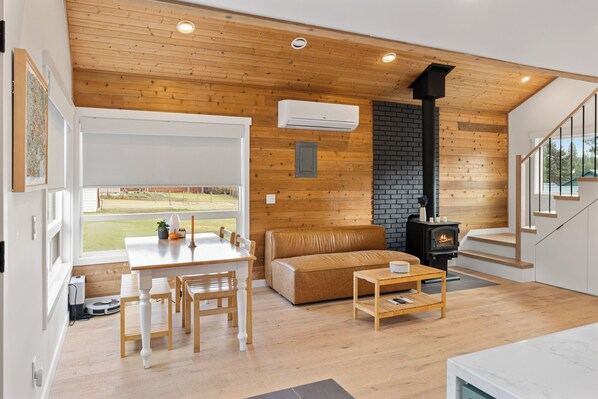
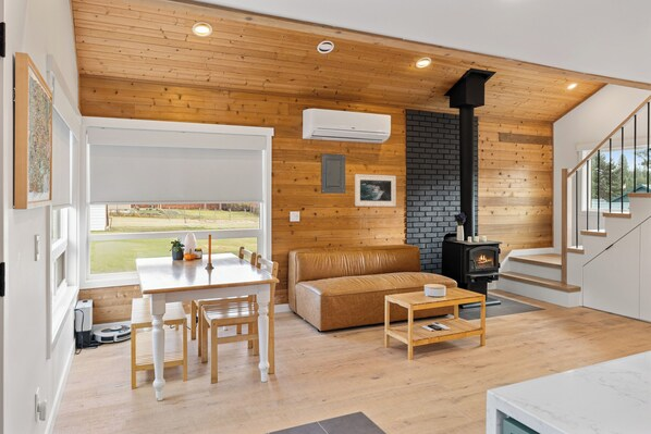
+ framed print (376, 190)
